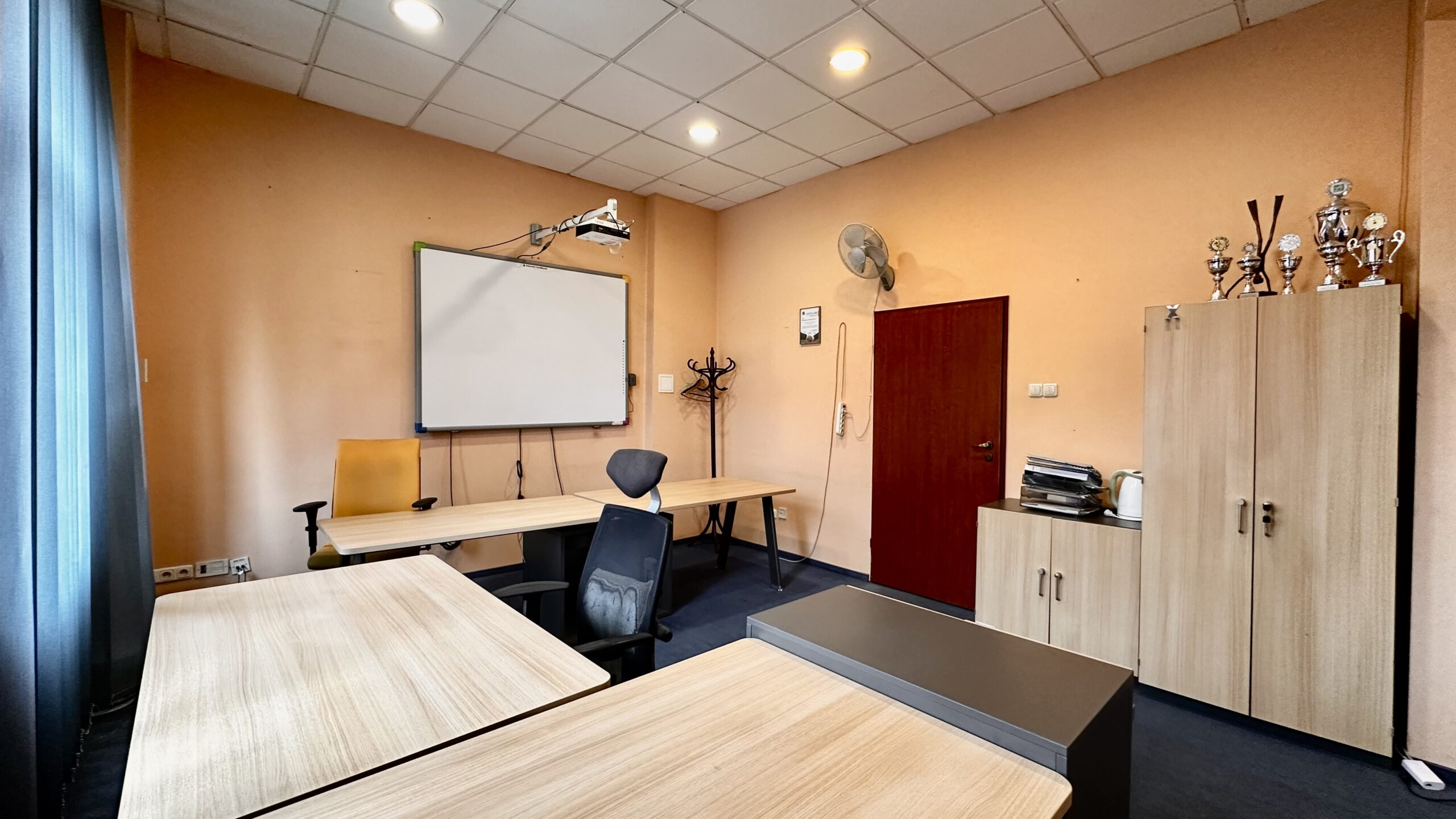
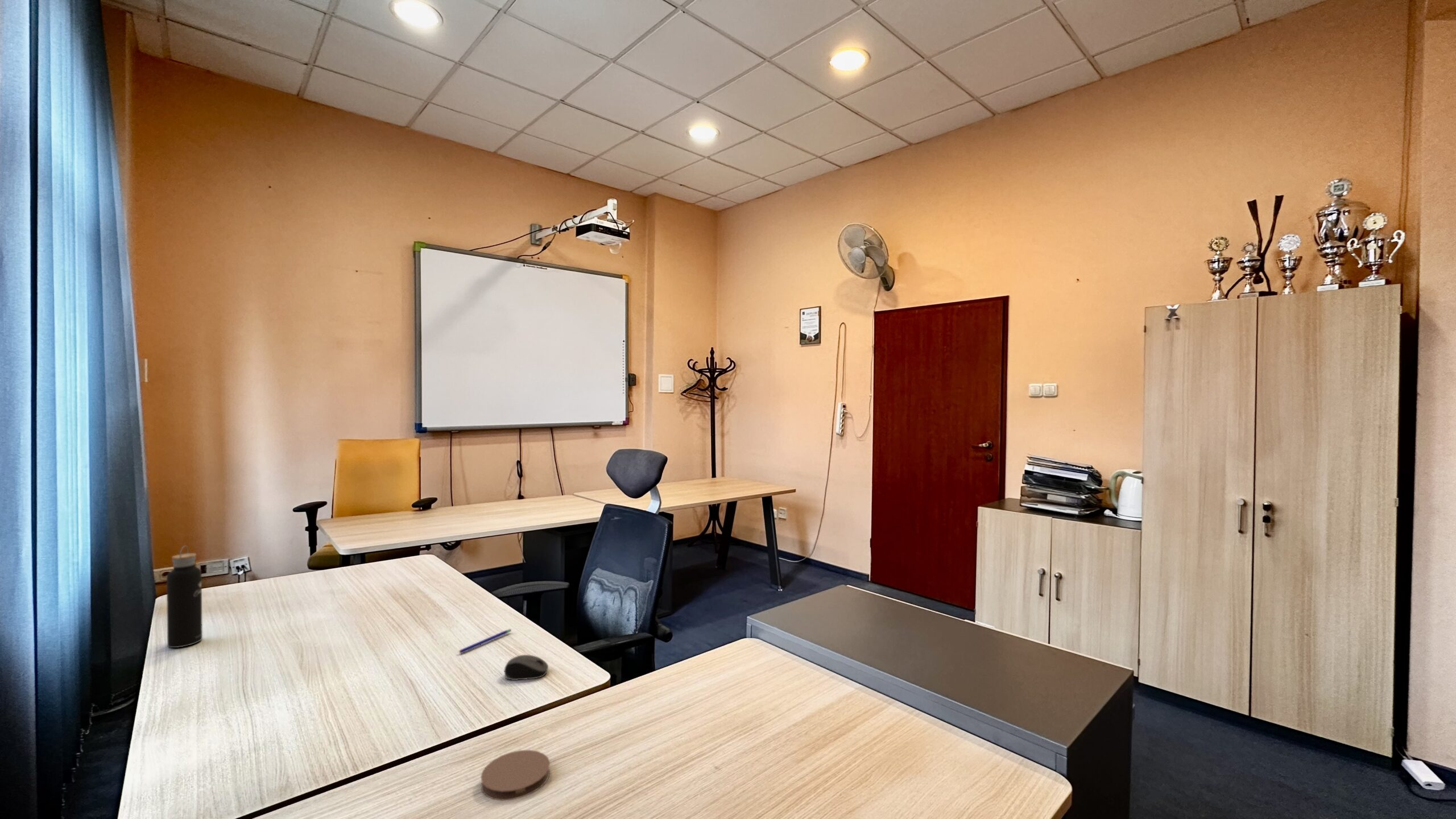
+ coaster (516, 774)
+ computer mouse (526, 665)
+ pen (486, 640)
+ water bottle (184, 594)
